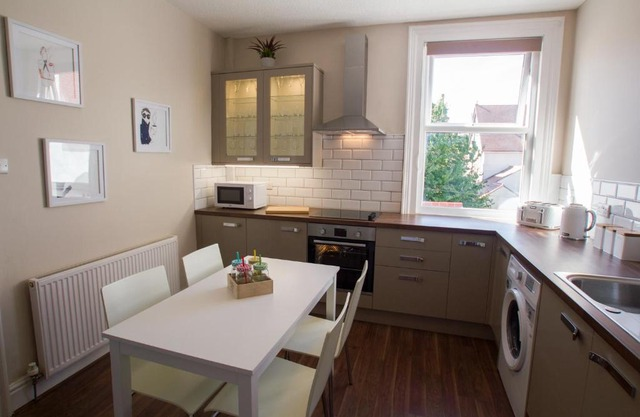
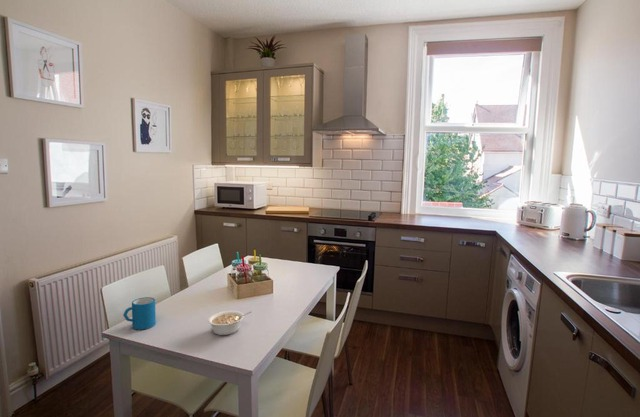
+ mug (139, 314)
+ legume (227, 321)
